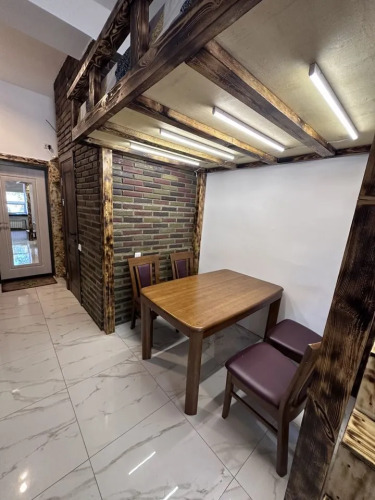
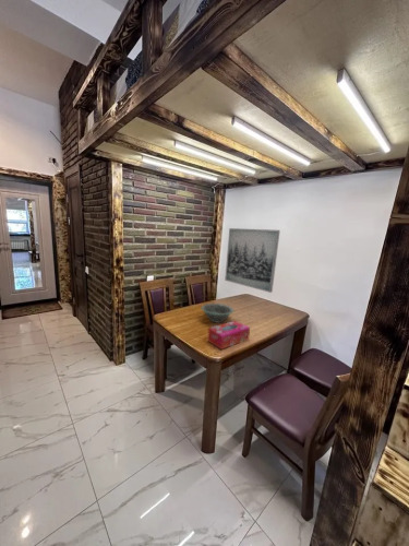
+ wall art (249, 258)
+ decorative bowl (216, 313)
+ tissue box (229, 333)
